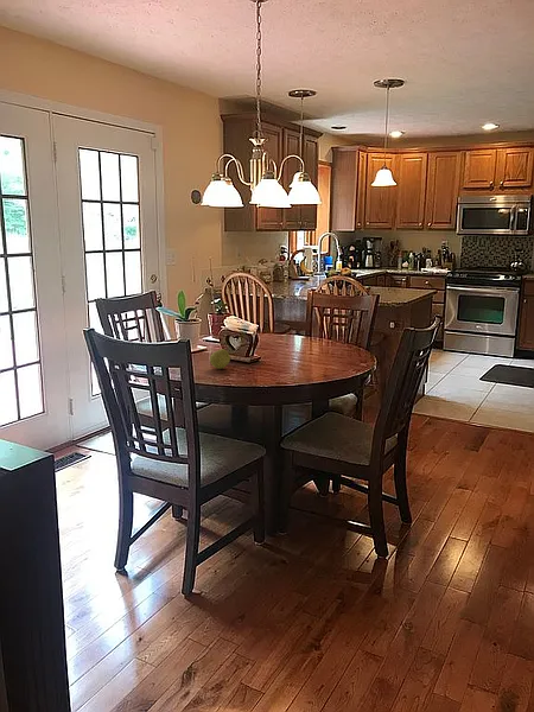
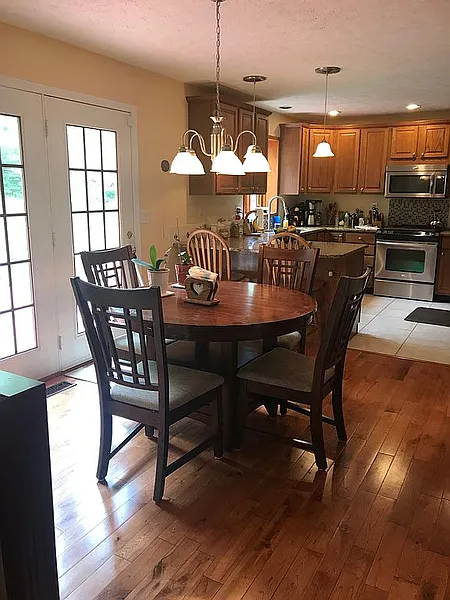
- apple (220, 358)
